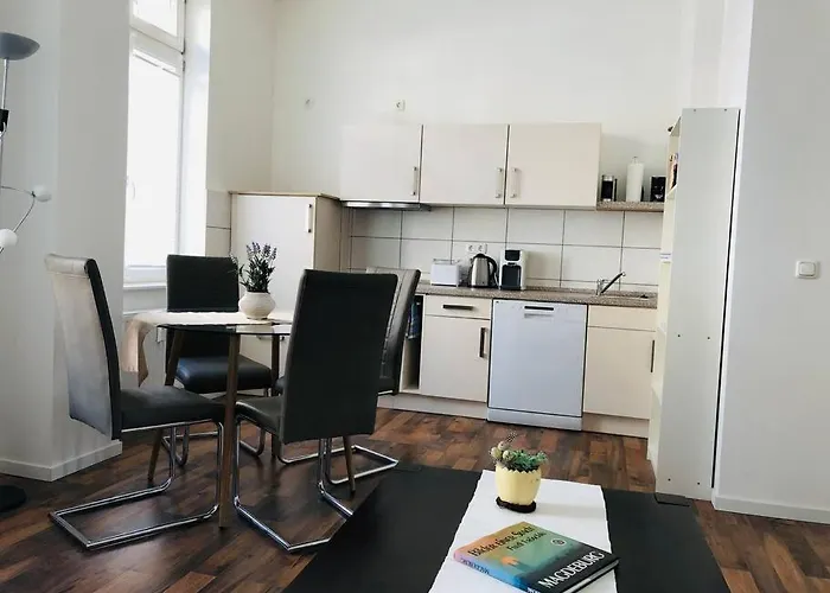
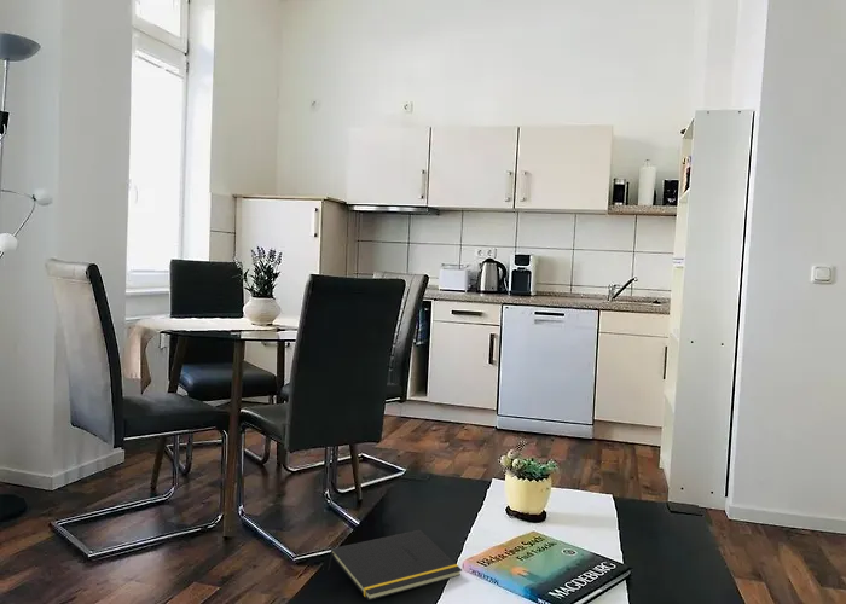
+ notepad (396, 562)
